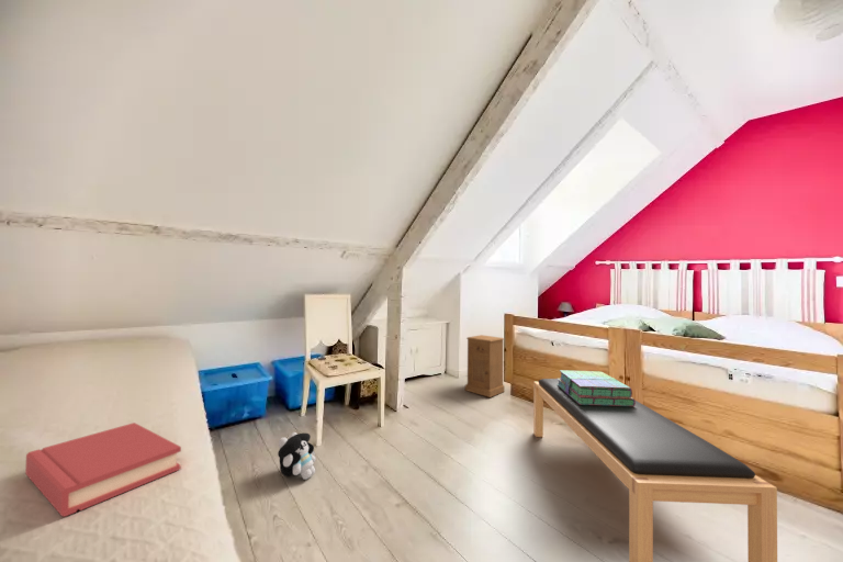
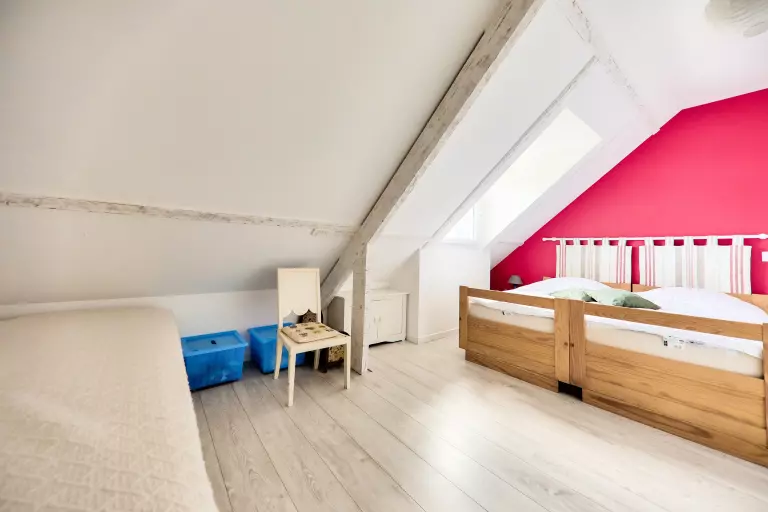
- bench (611, 448)
- stack of books (592, 385)
- hardback book (104, 461)
- nightstand (484, 363)
- plush toy (299, 453)
